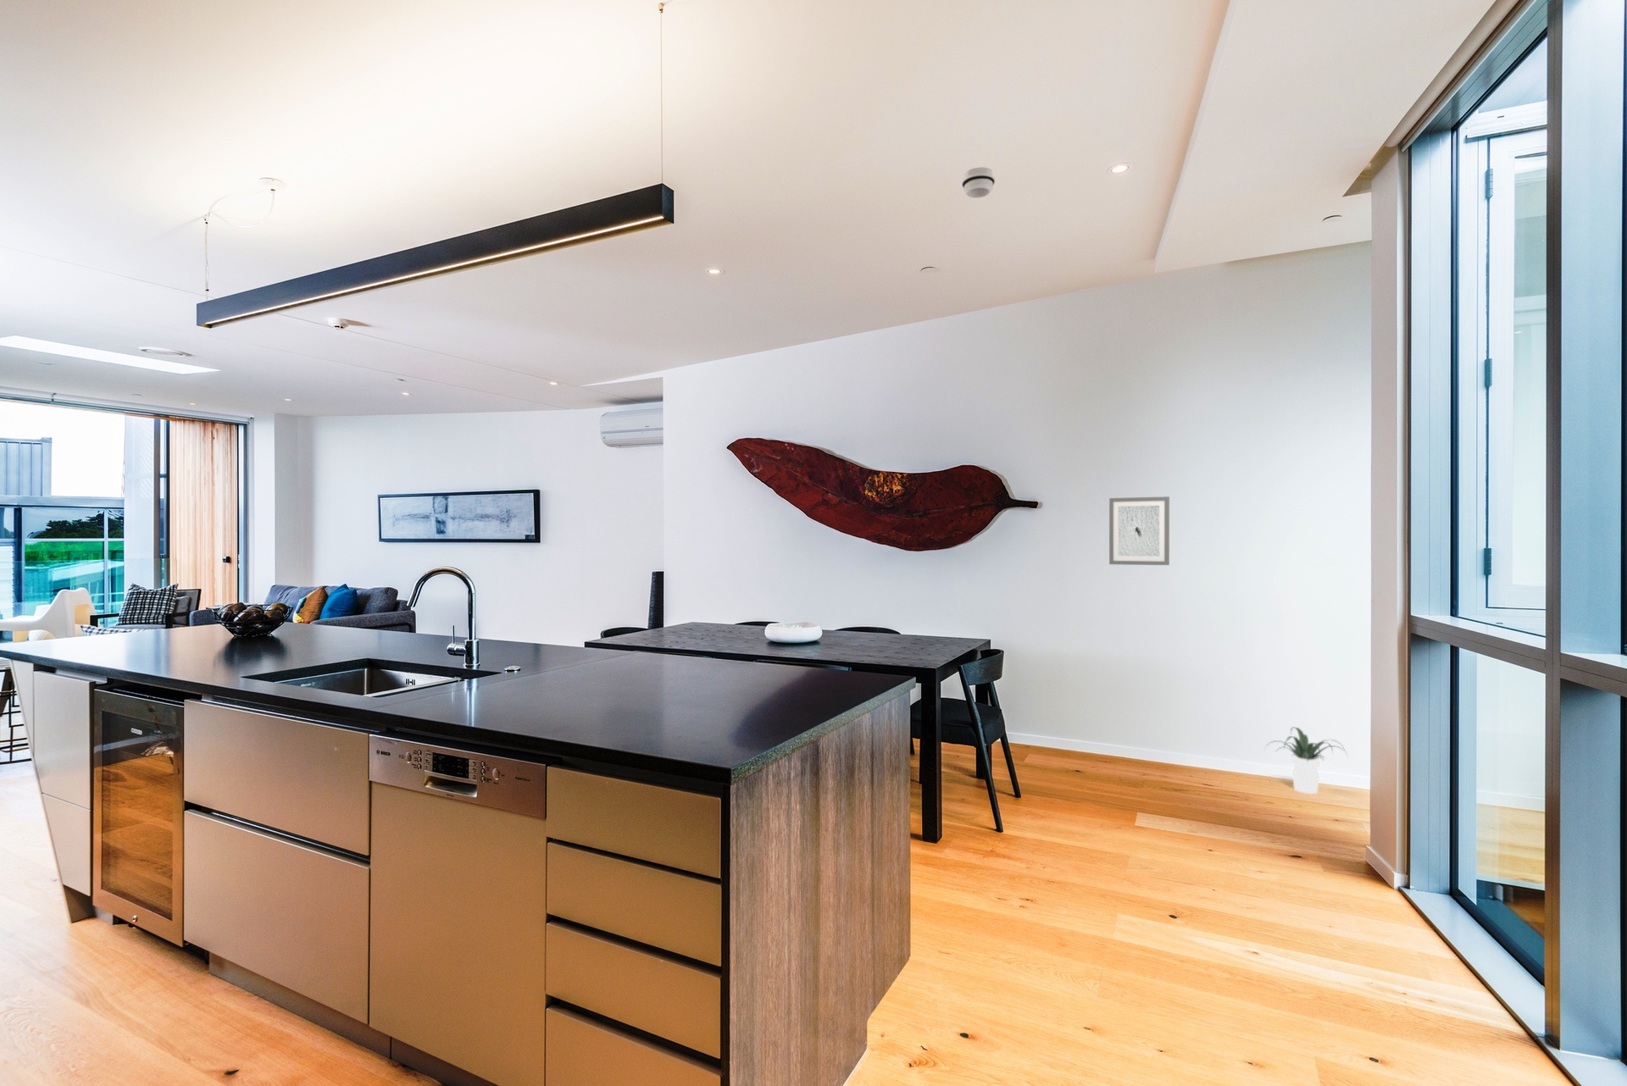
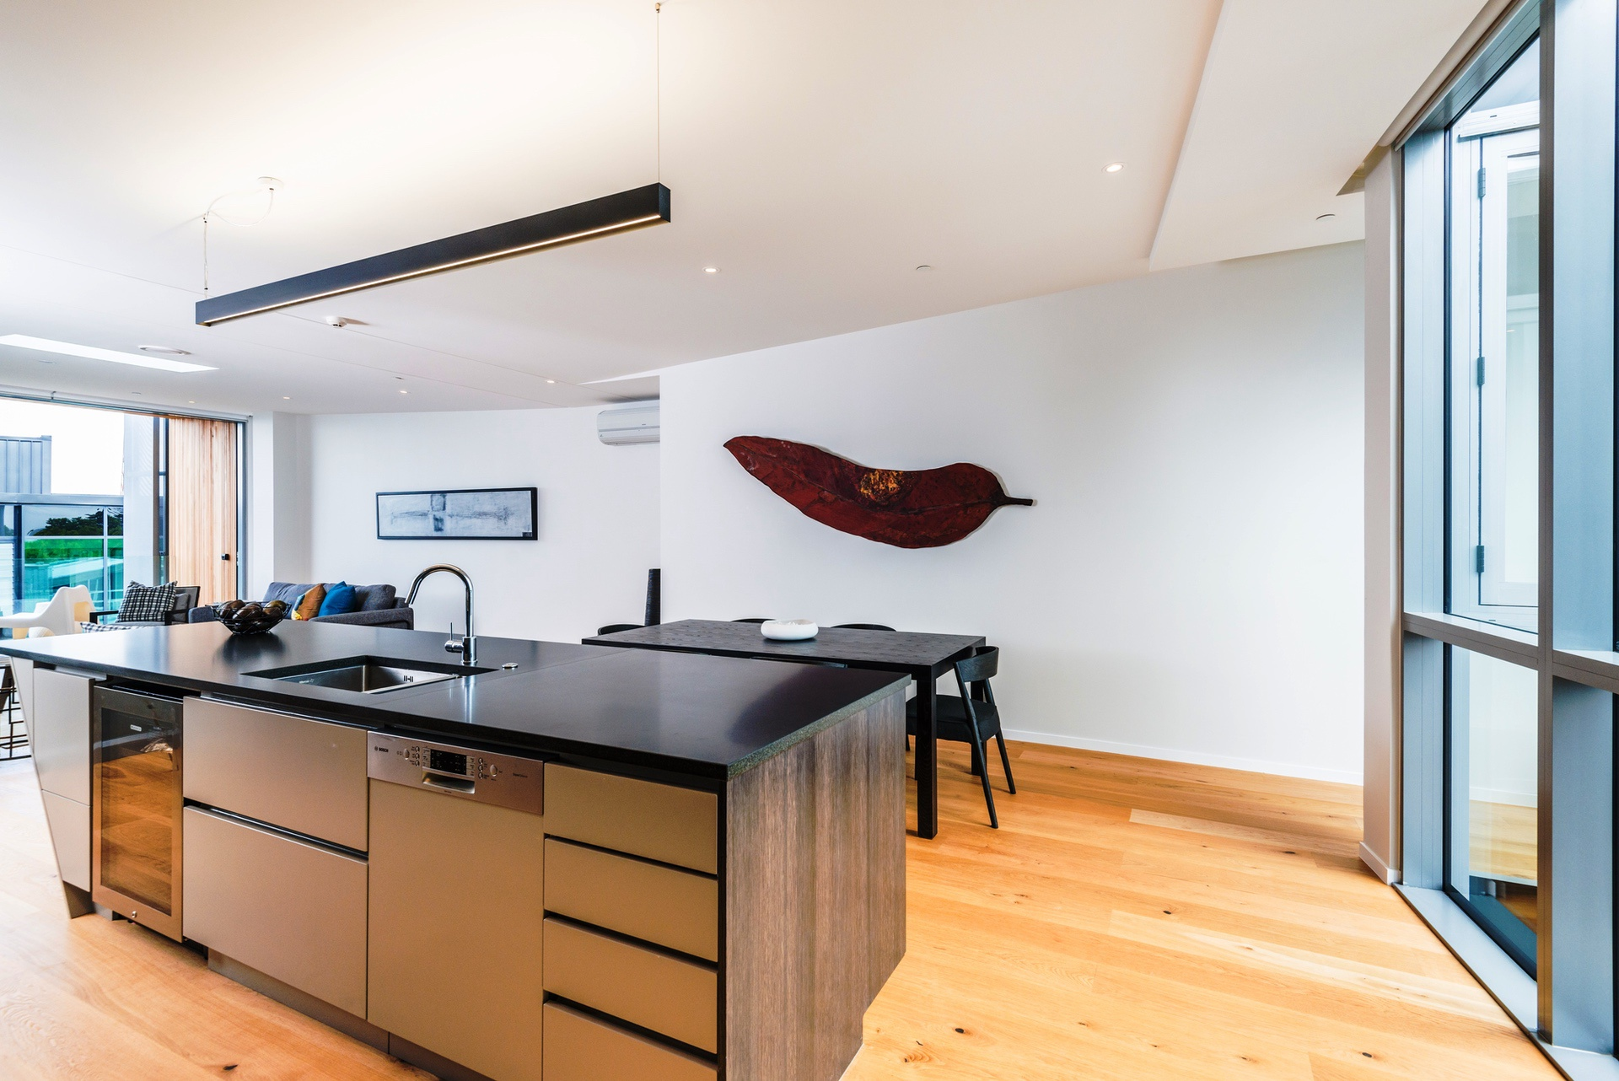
- smoke detector (978, 183)
- potted plant (1305, 761)
- wall art (1138, 531)
